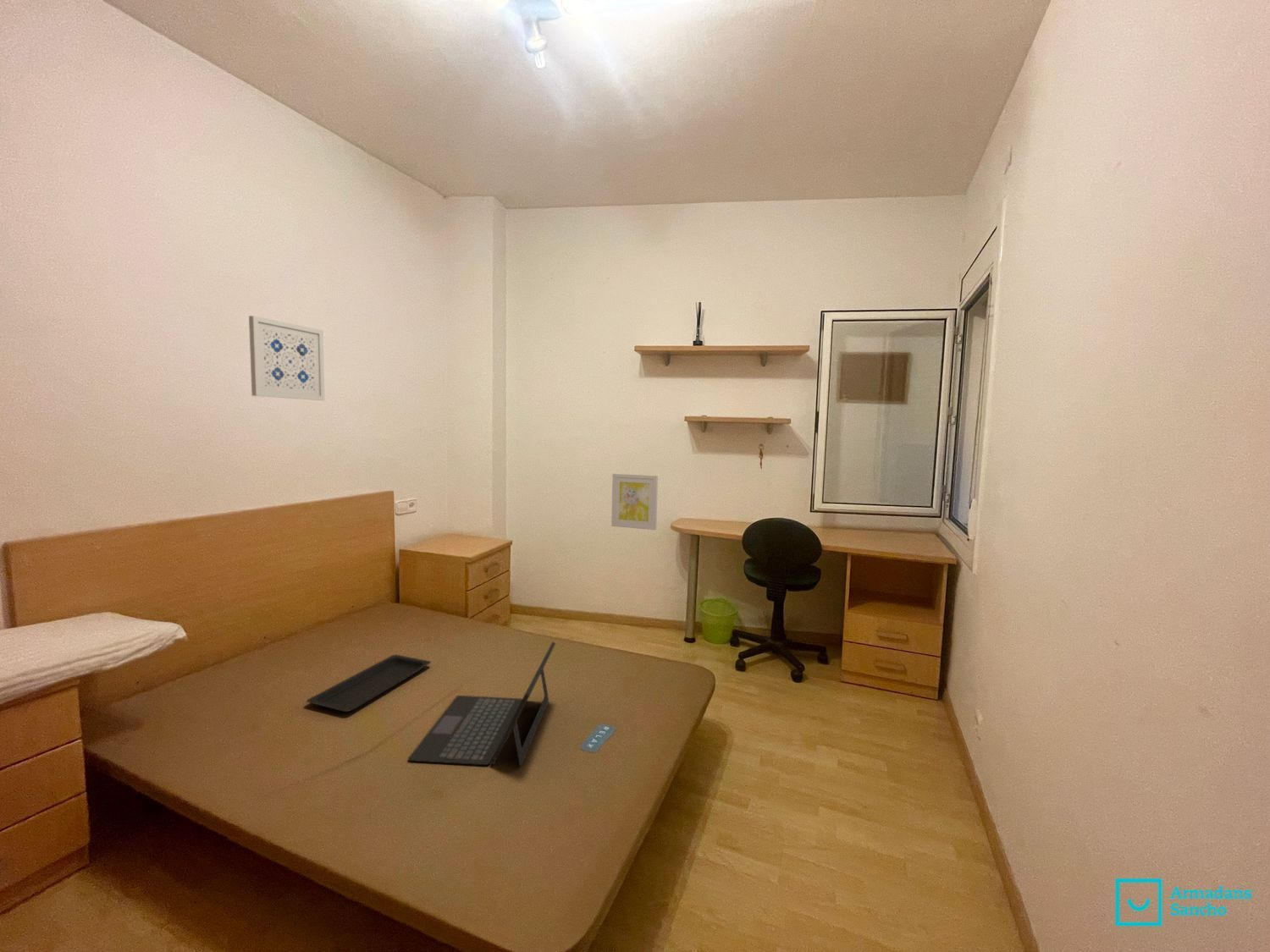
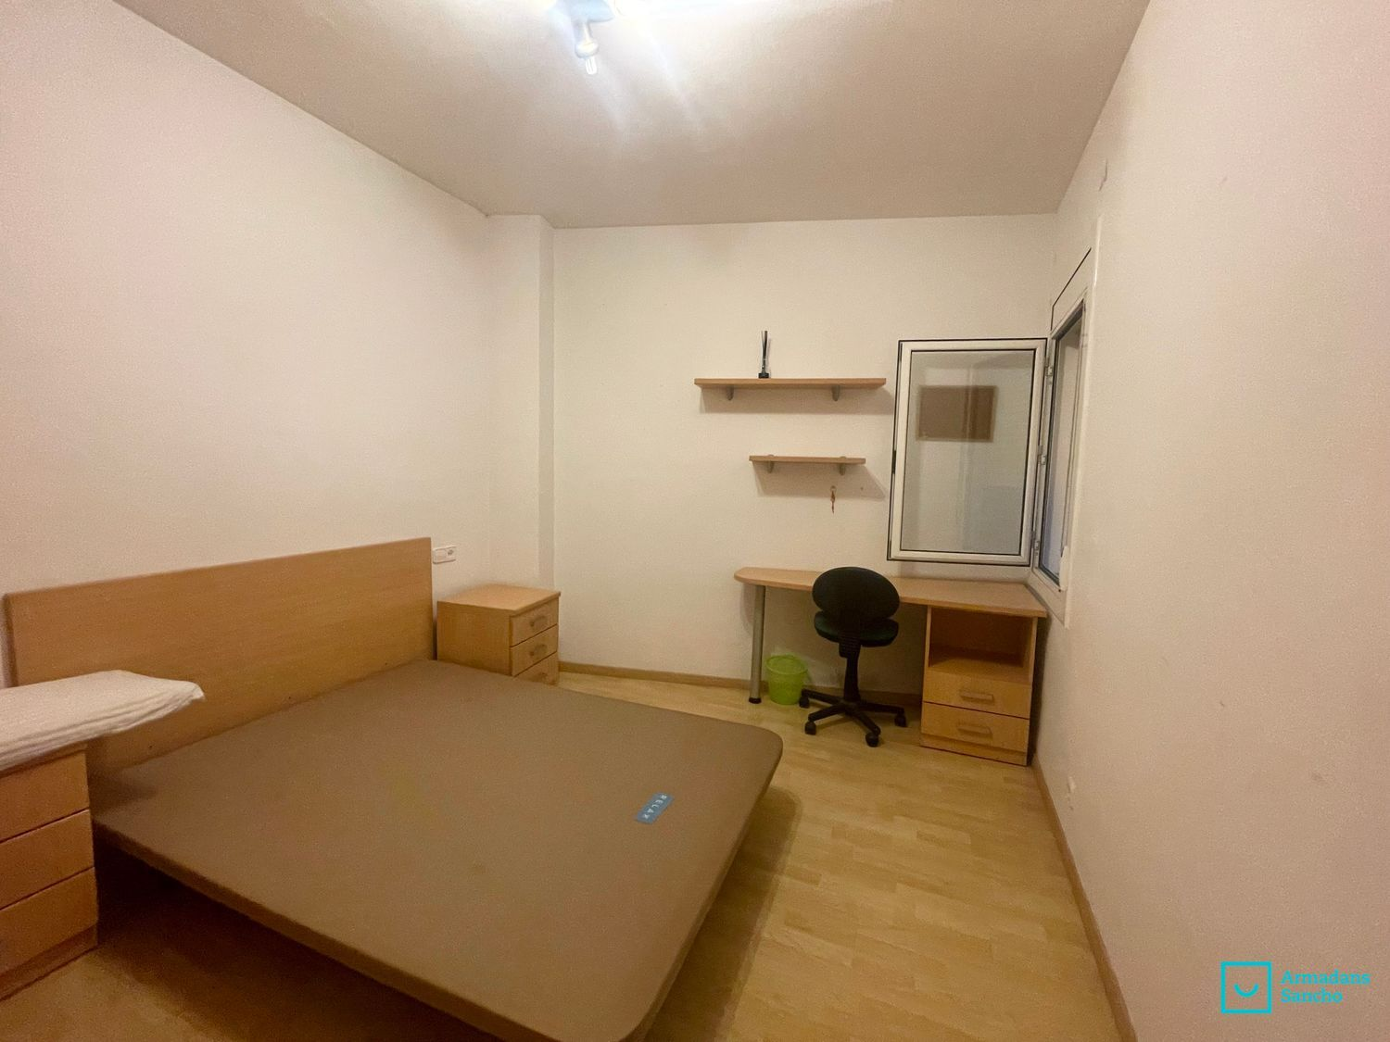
- laptop (487, 696)
- serving tray (373, 682)
- wall art (289, 360)
- wall art (634, 501)
